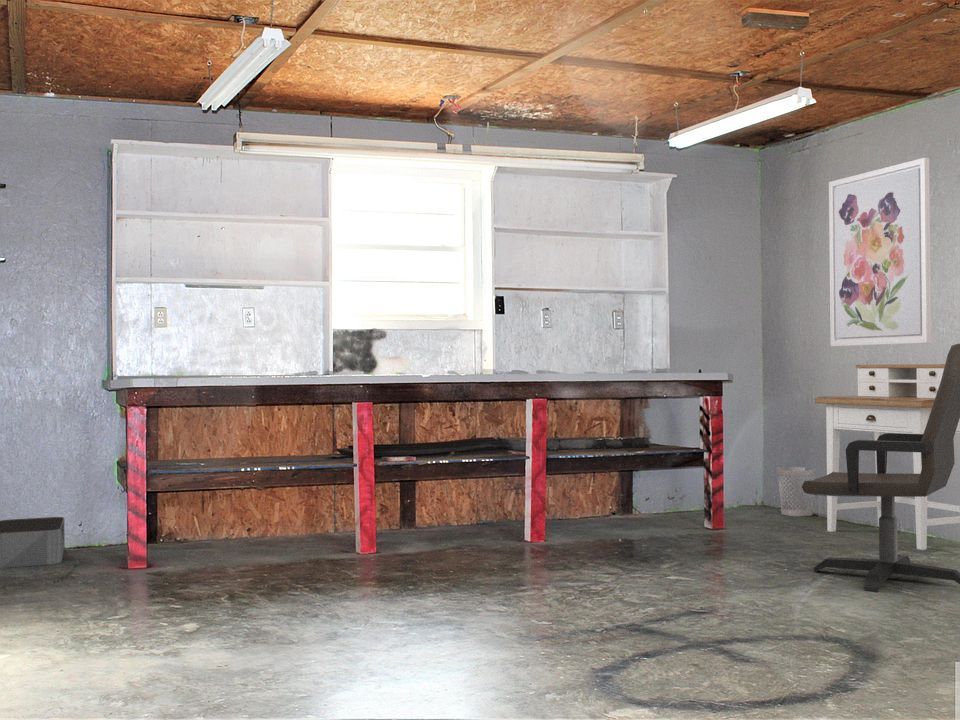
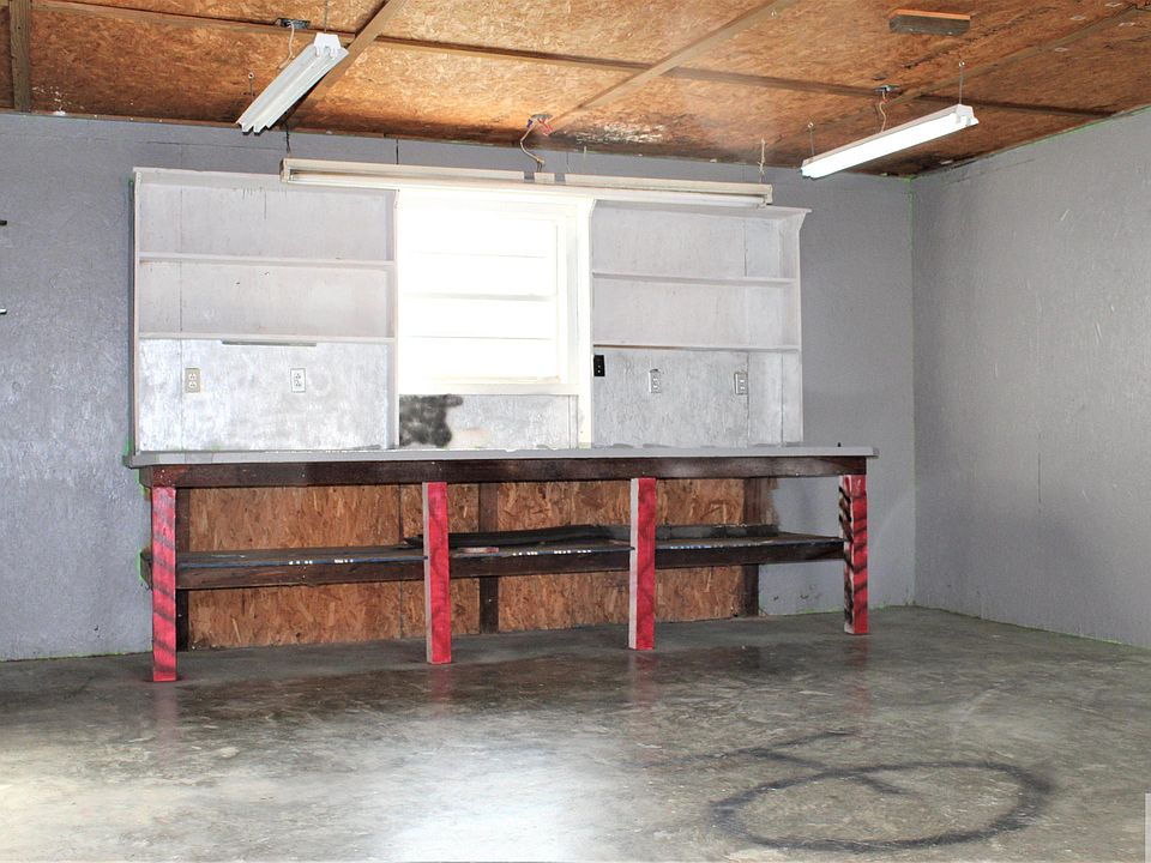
- storage bin (29, 541)
- desk (913, 452)
- wall art (877, 257)
- wastebasket (796, 491)
- office chair (886, 462)
